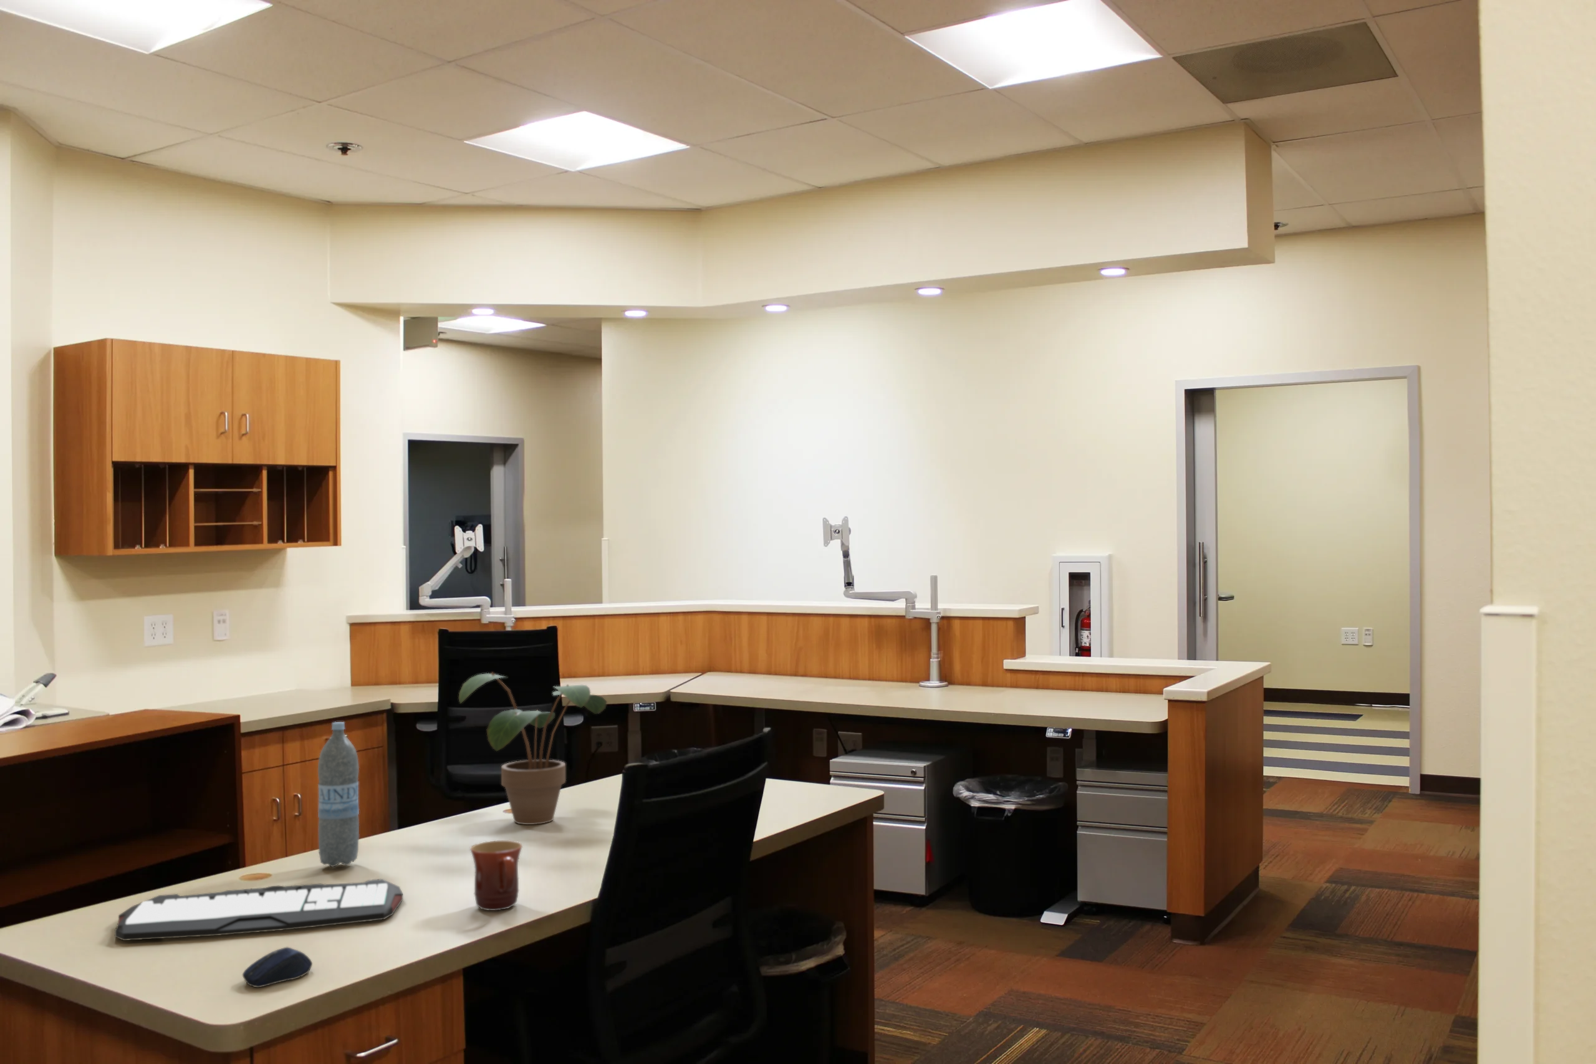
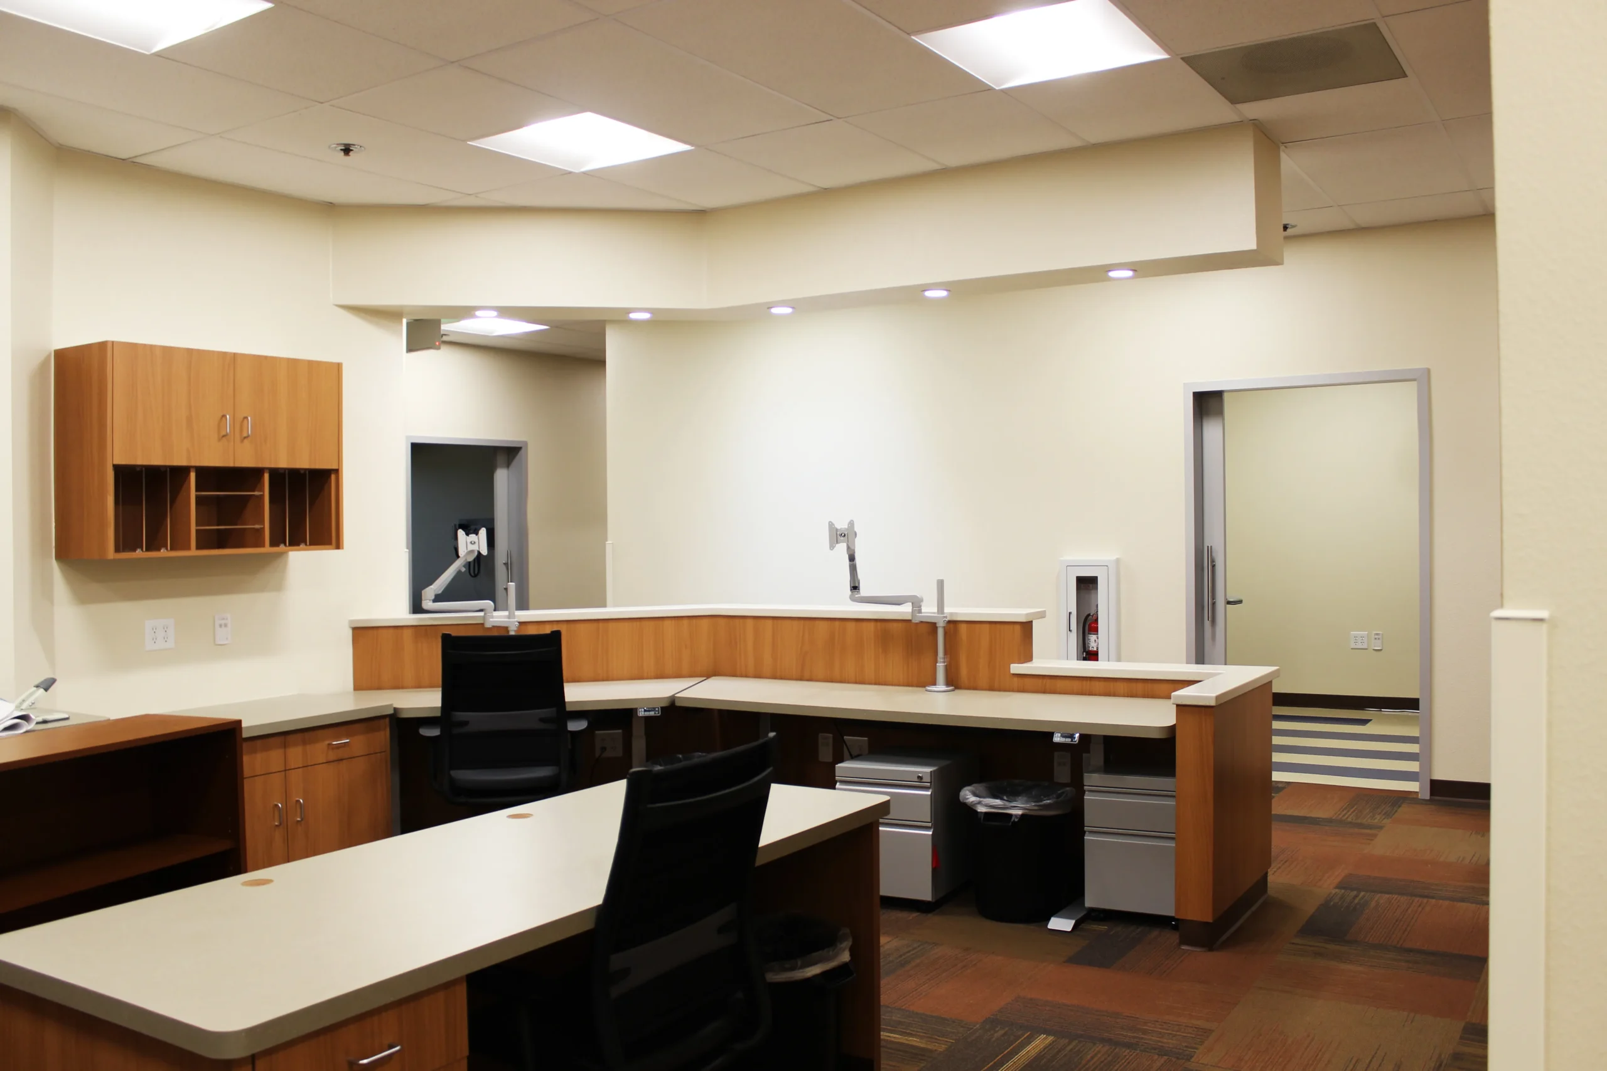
- computer mouse (278, 962)
- mug (500, 878)
- potted plant (534, 745)
- keyboard (262, 907)
- water bottle (338, 794)
